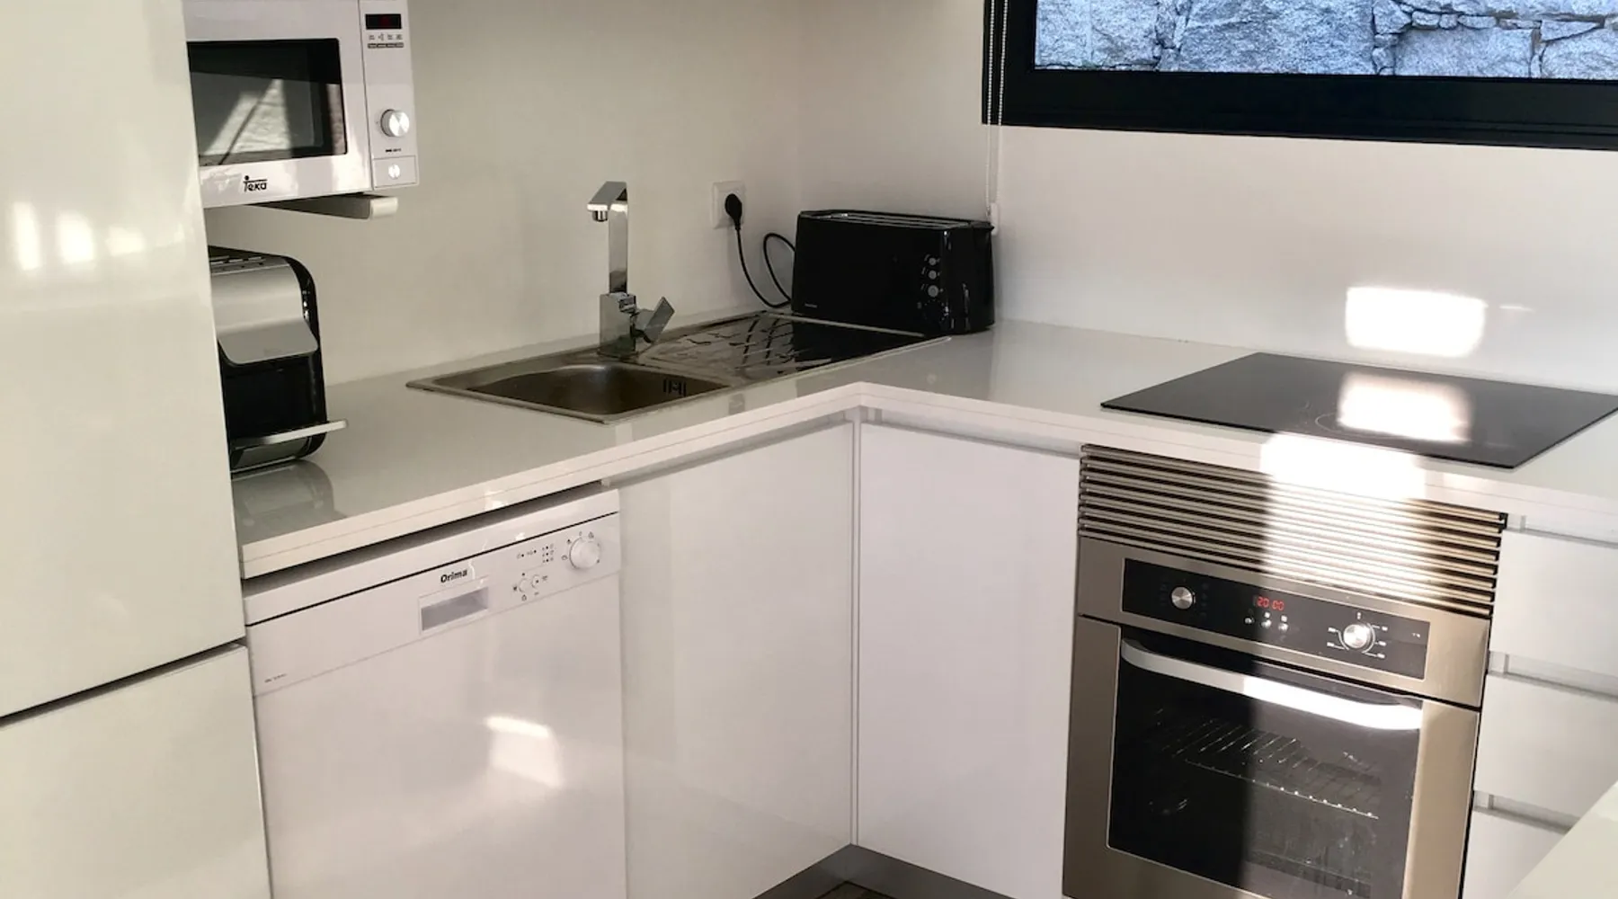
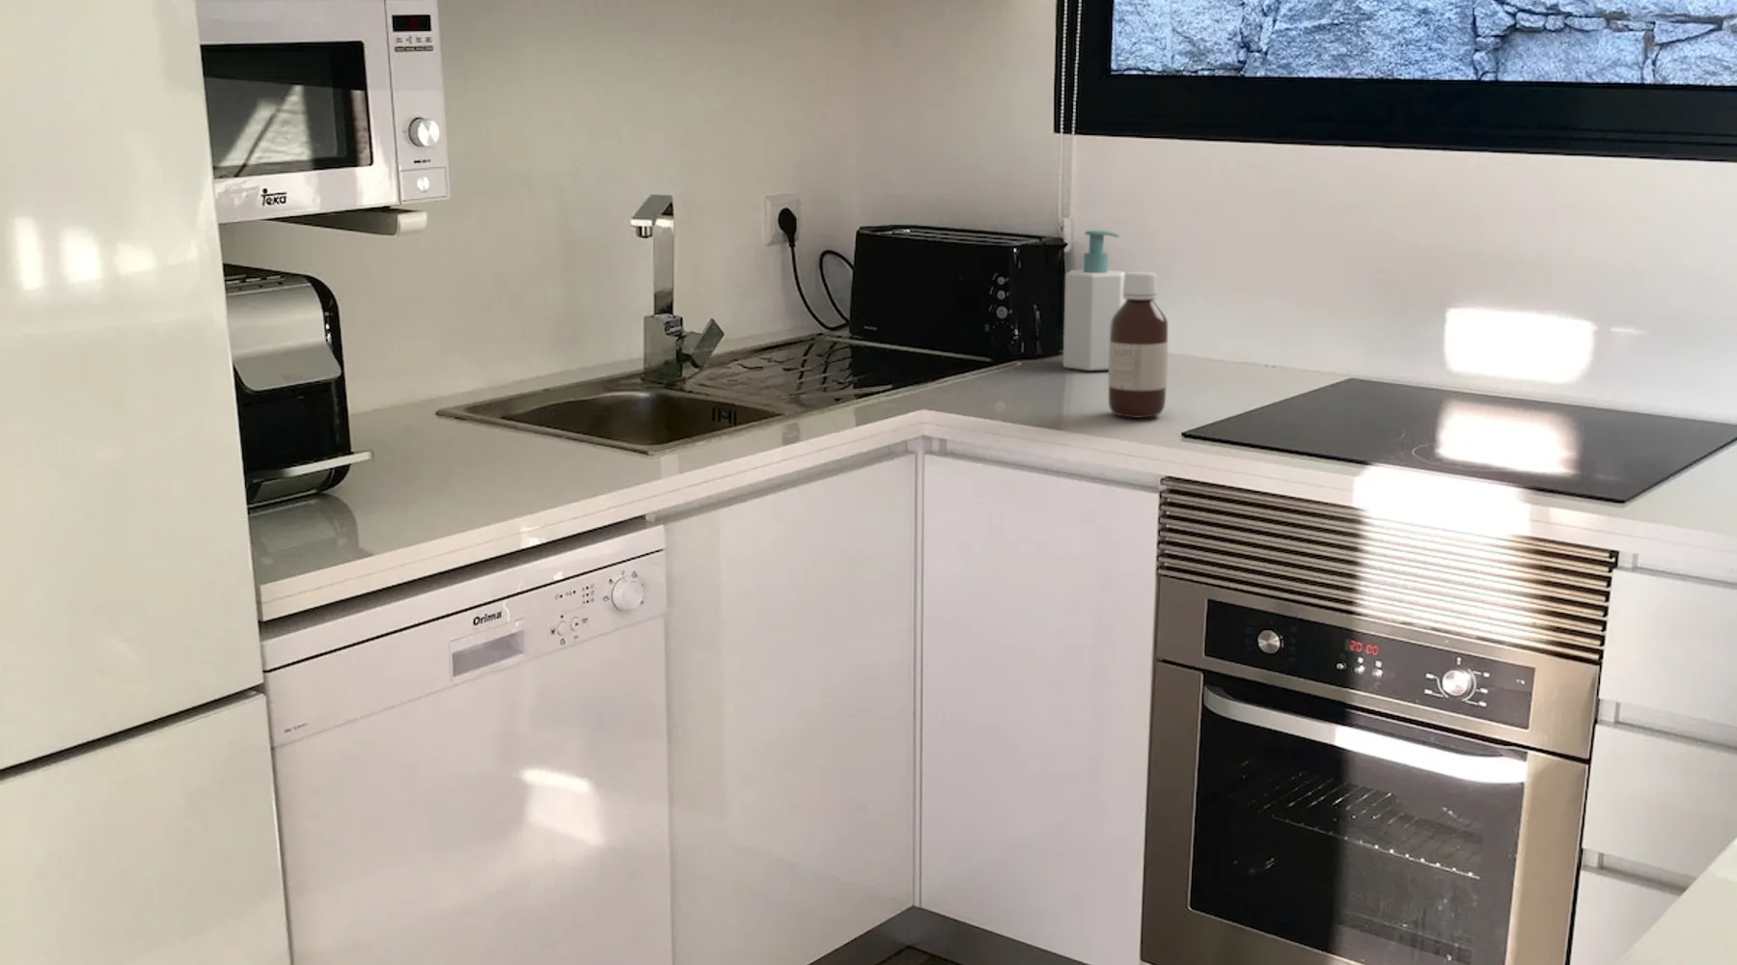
+ soap bottle (1094, 299)
+ bottle (1138, 343)
